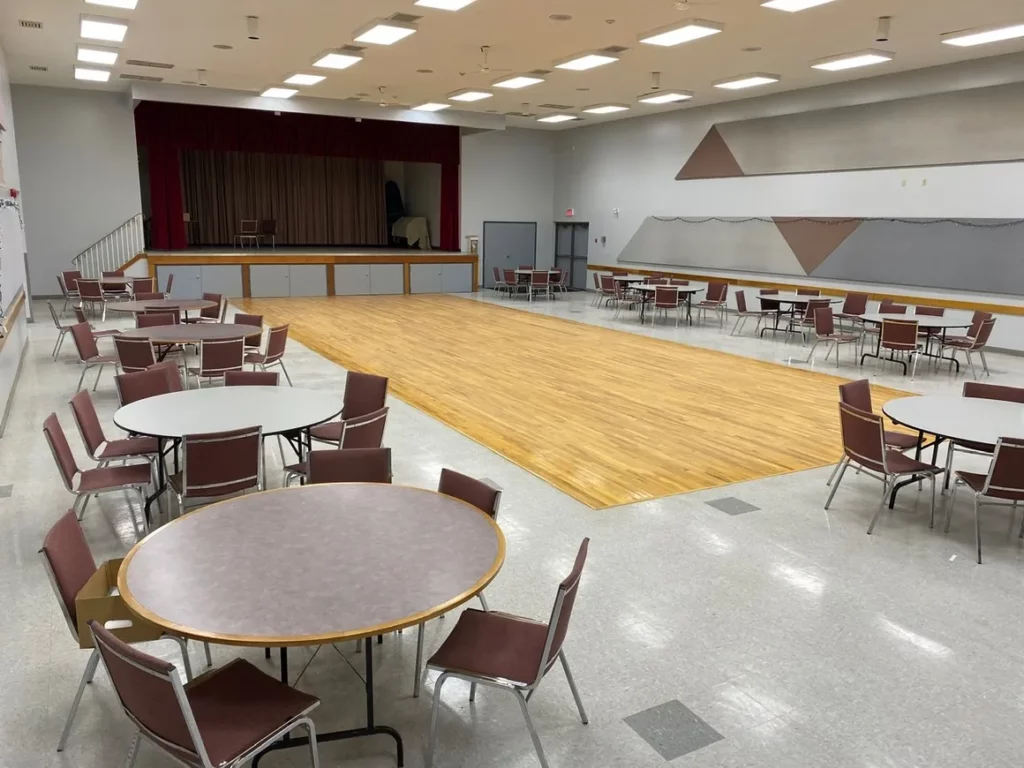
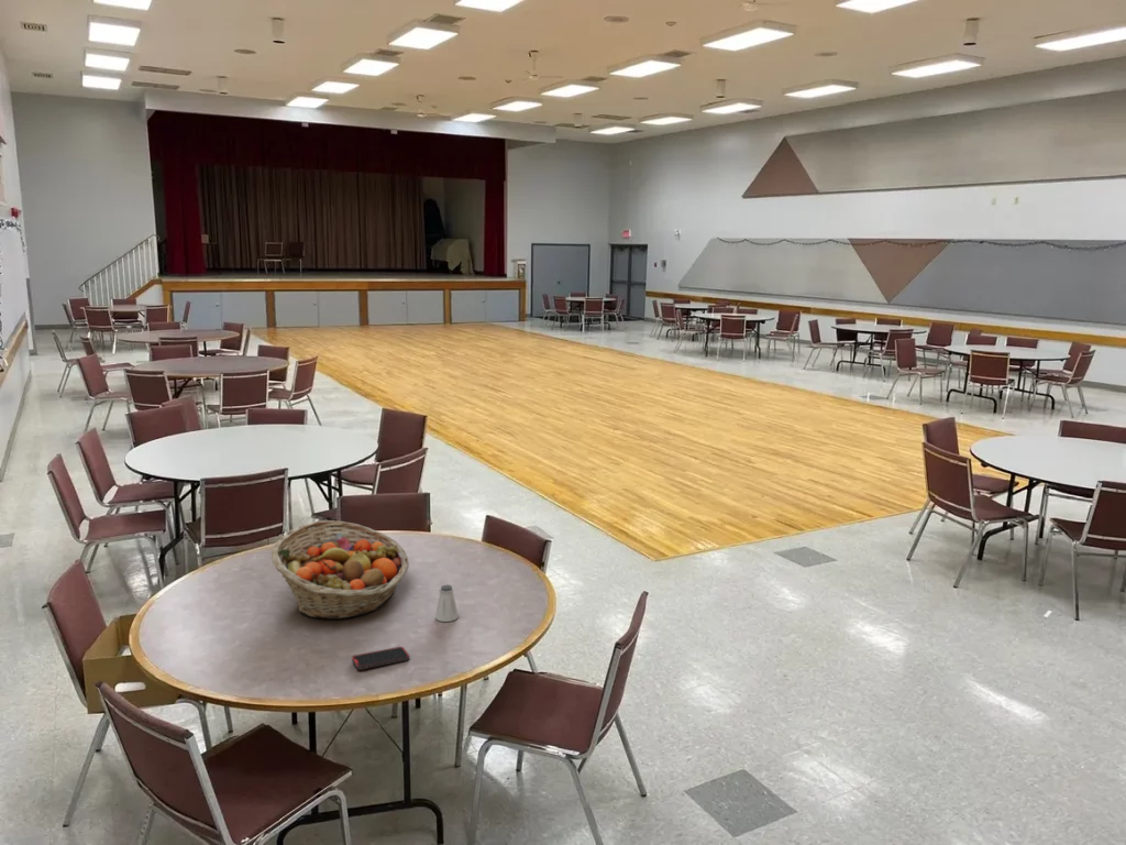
+ fruit basket (342, 567)
+ saltshaker (446, 602)
+ smartphone (380, 658)
